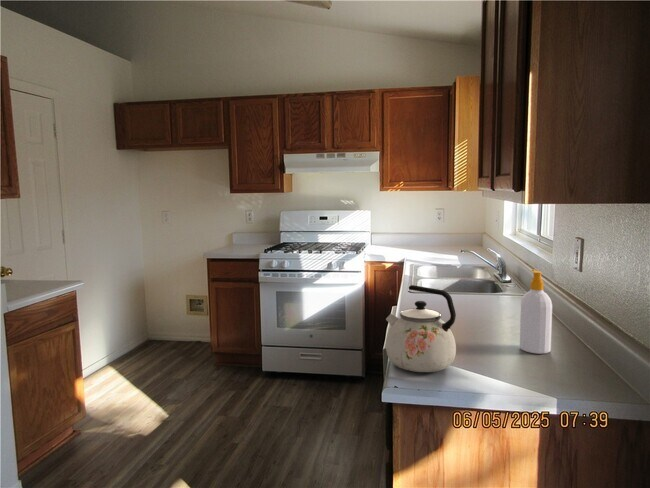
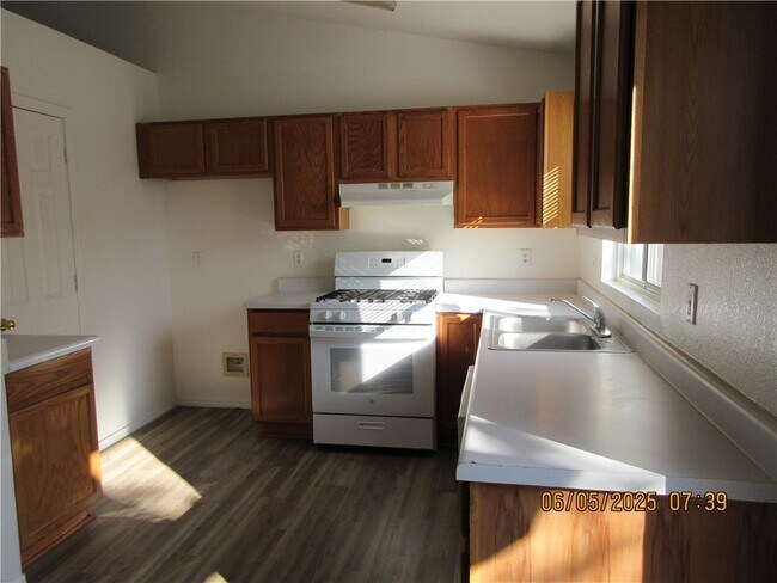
- soap bottle (535, 310)
- kettle (419, 325)
